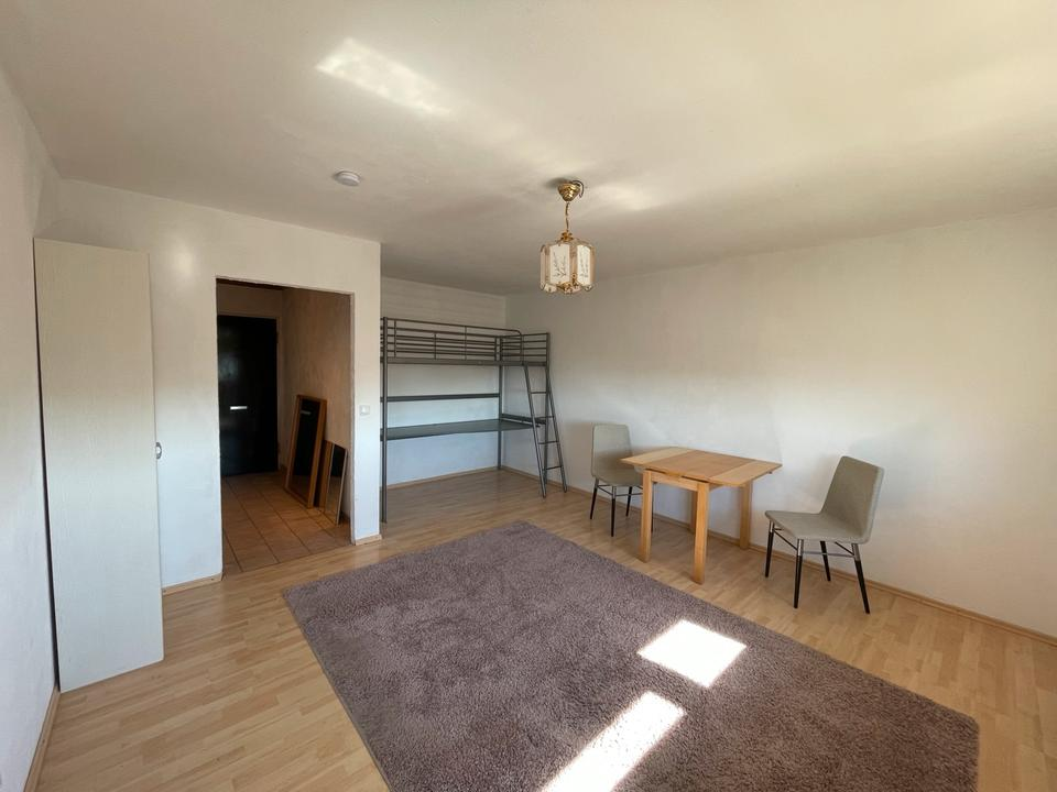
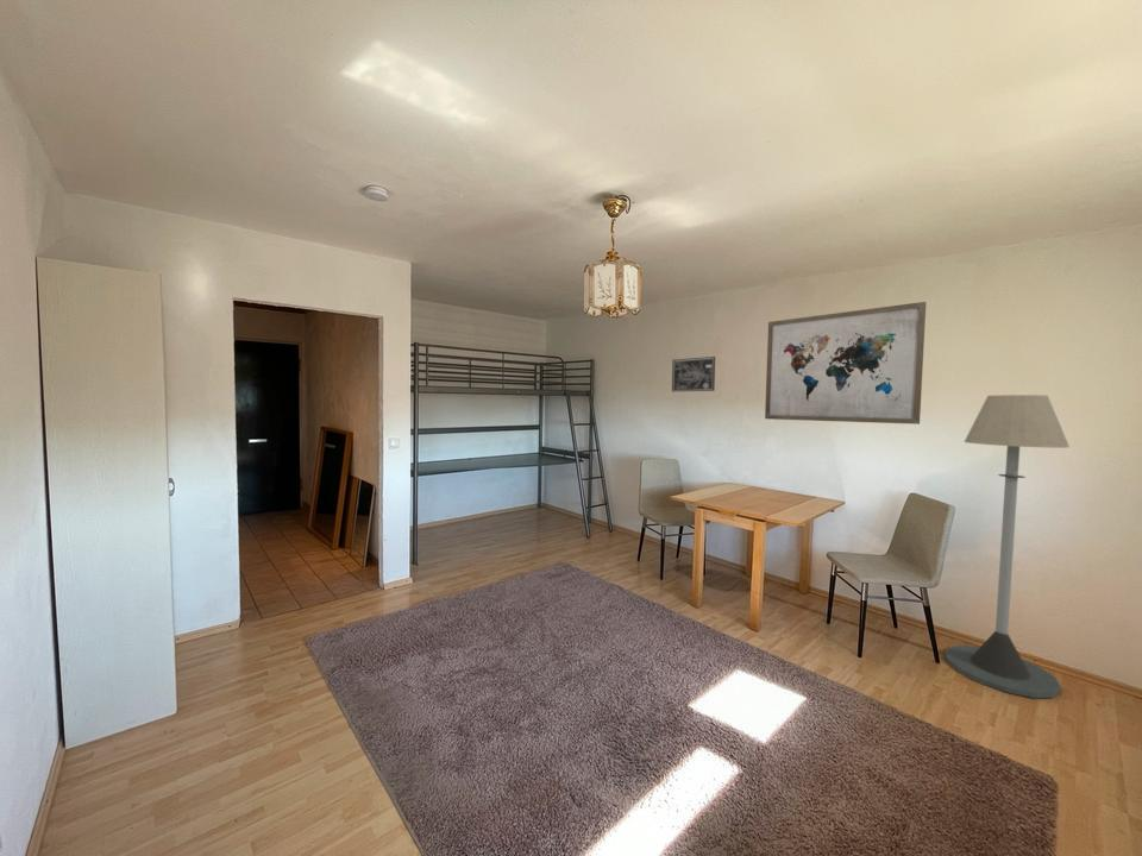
+ floor lamp (1008, 535)
+ wall art (835, 367)
+ wall art (692, 374)
